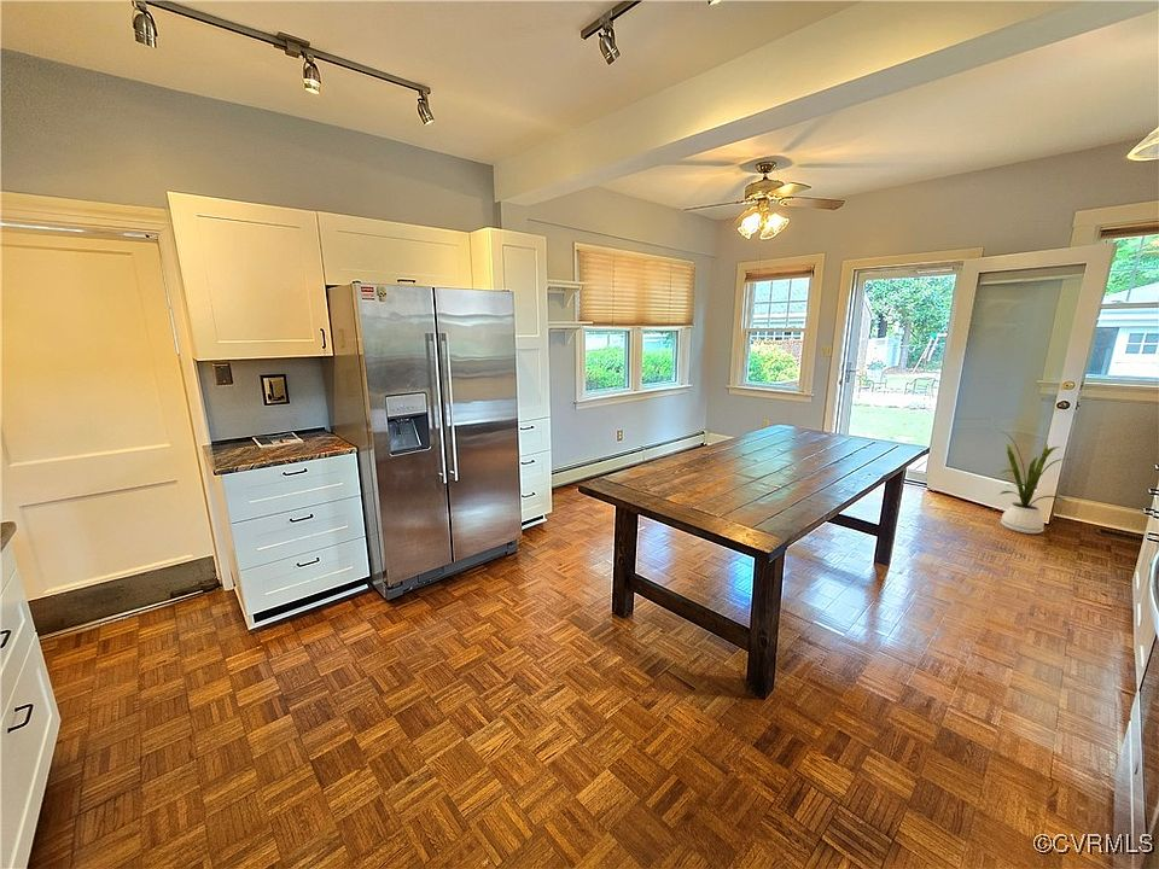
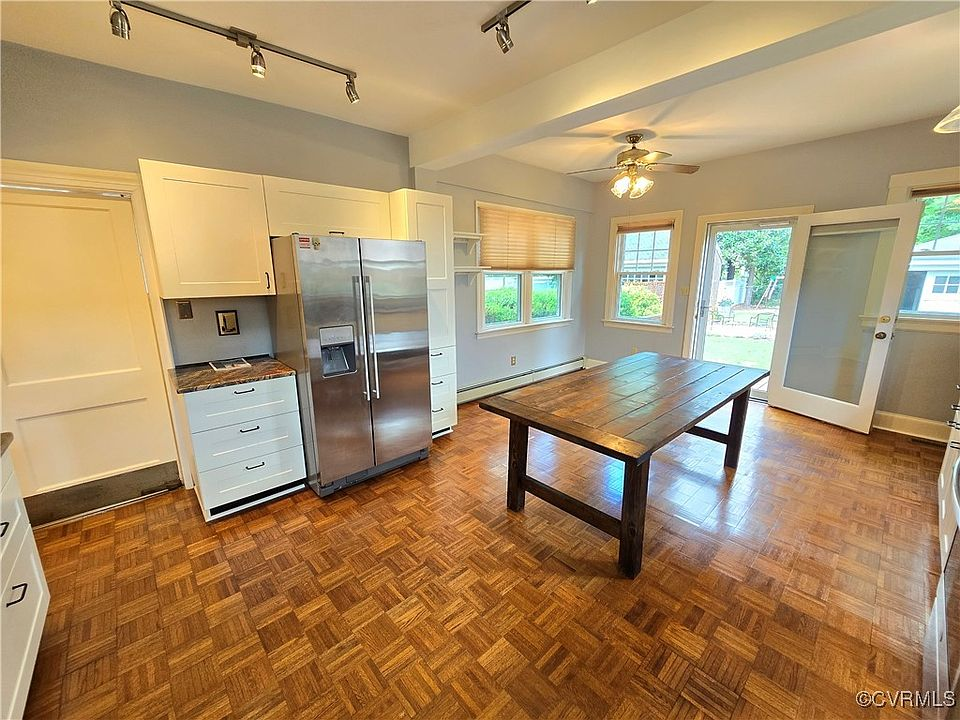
- house plant (1025, 480)
